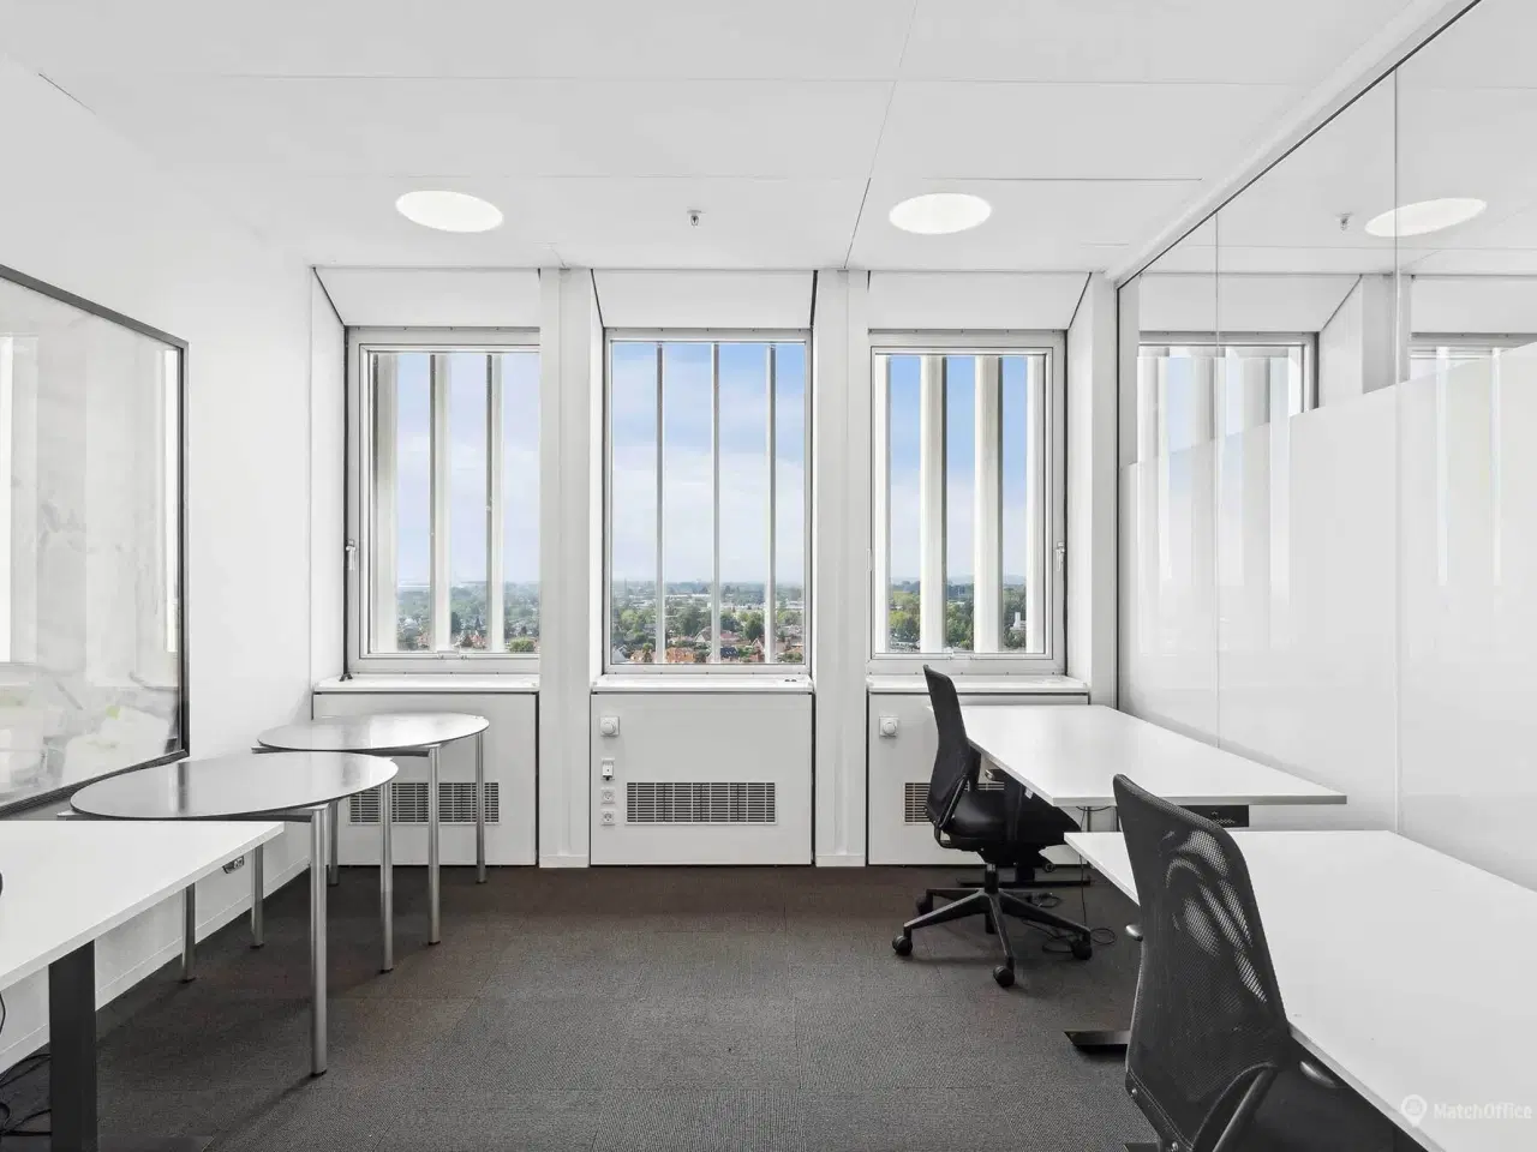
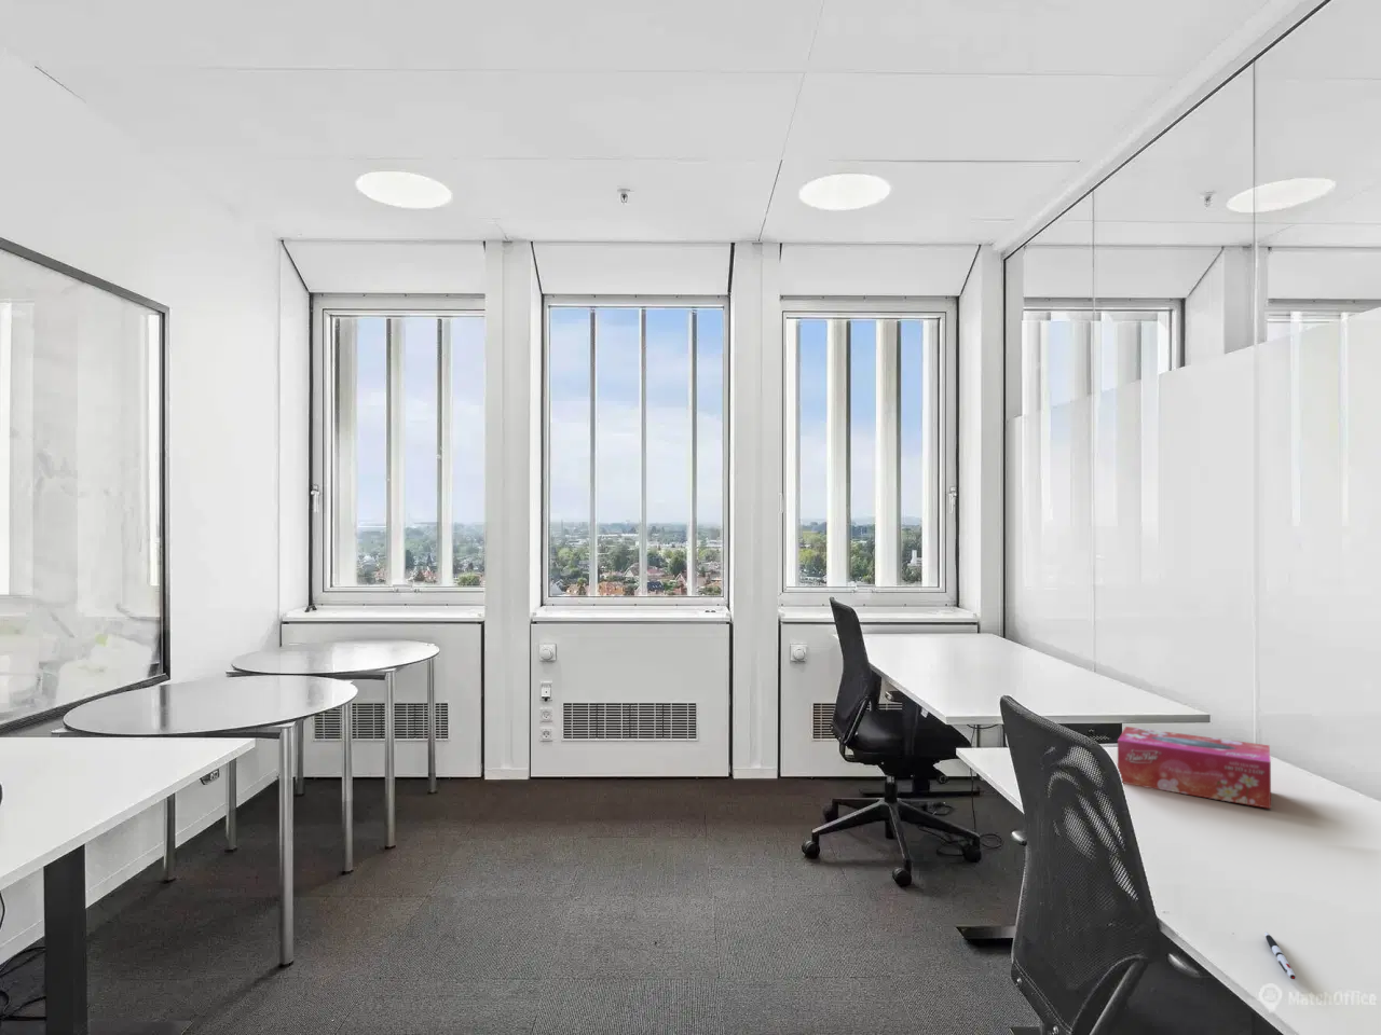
+ tissue box (1192, 763)
+ pen (1278, 953)
